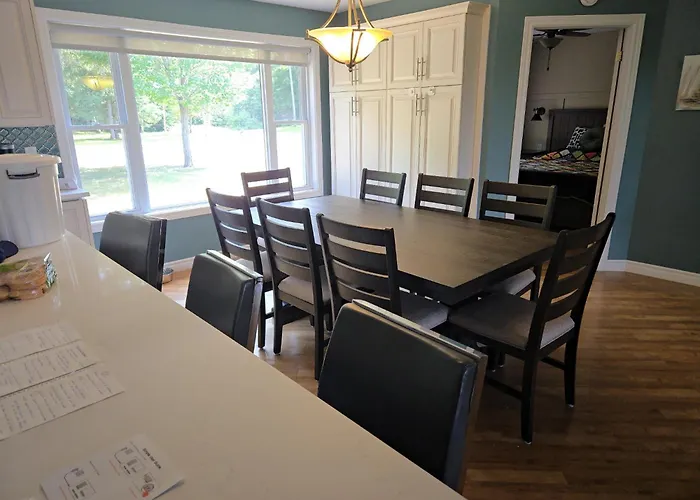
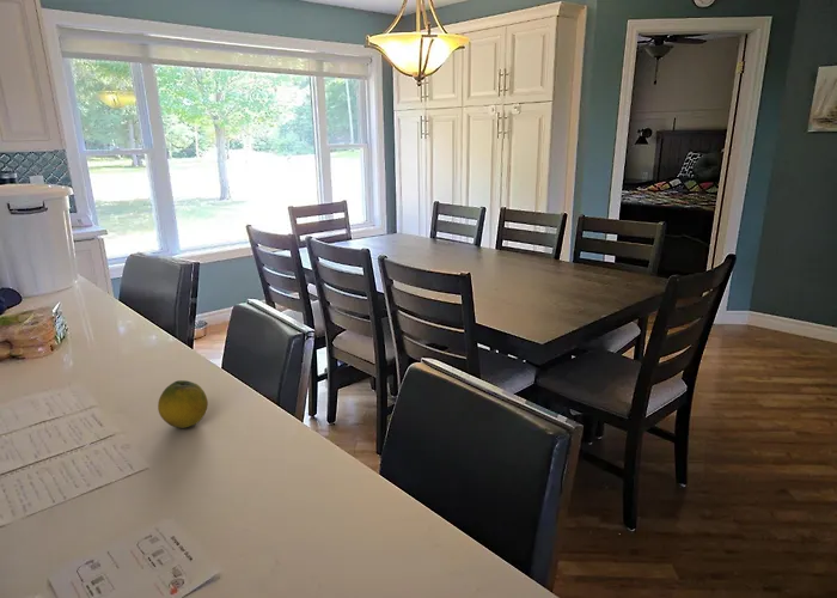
+ fruit (183, 403)
